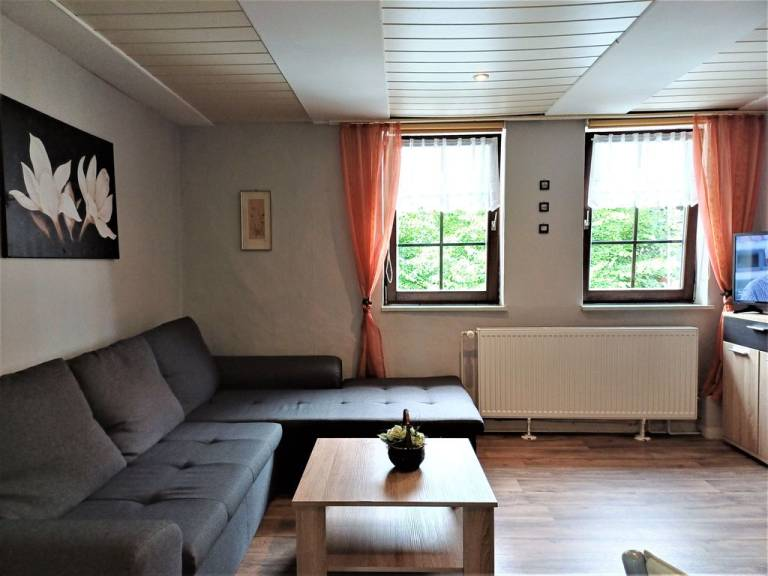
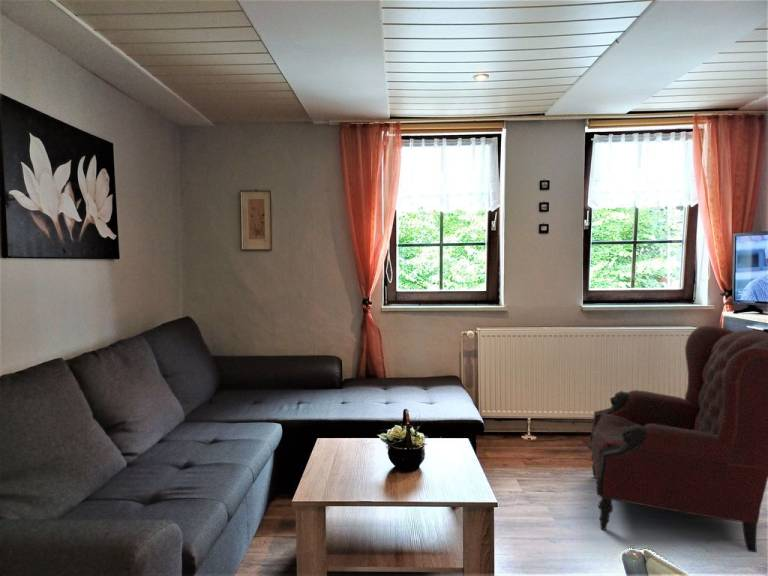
+ armchair (676, 420)
